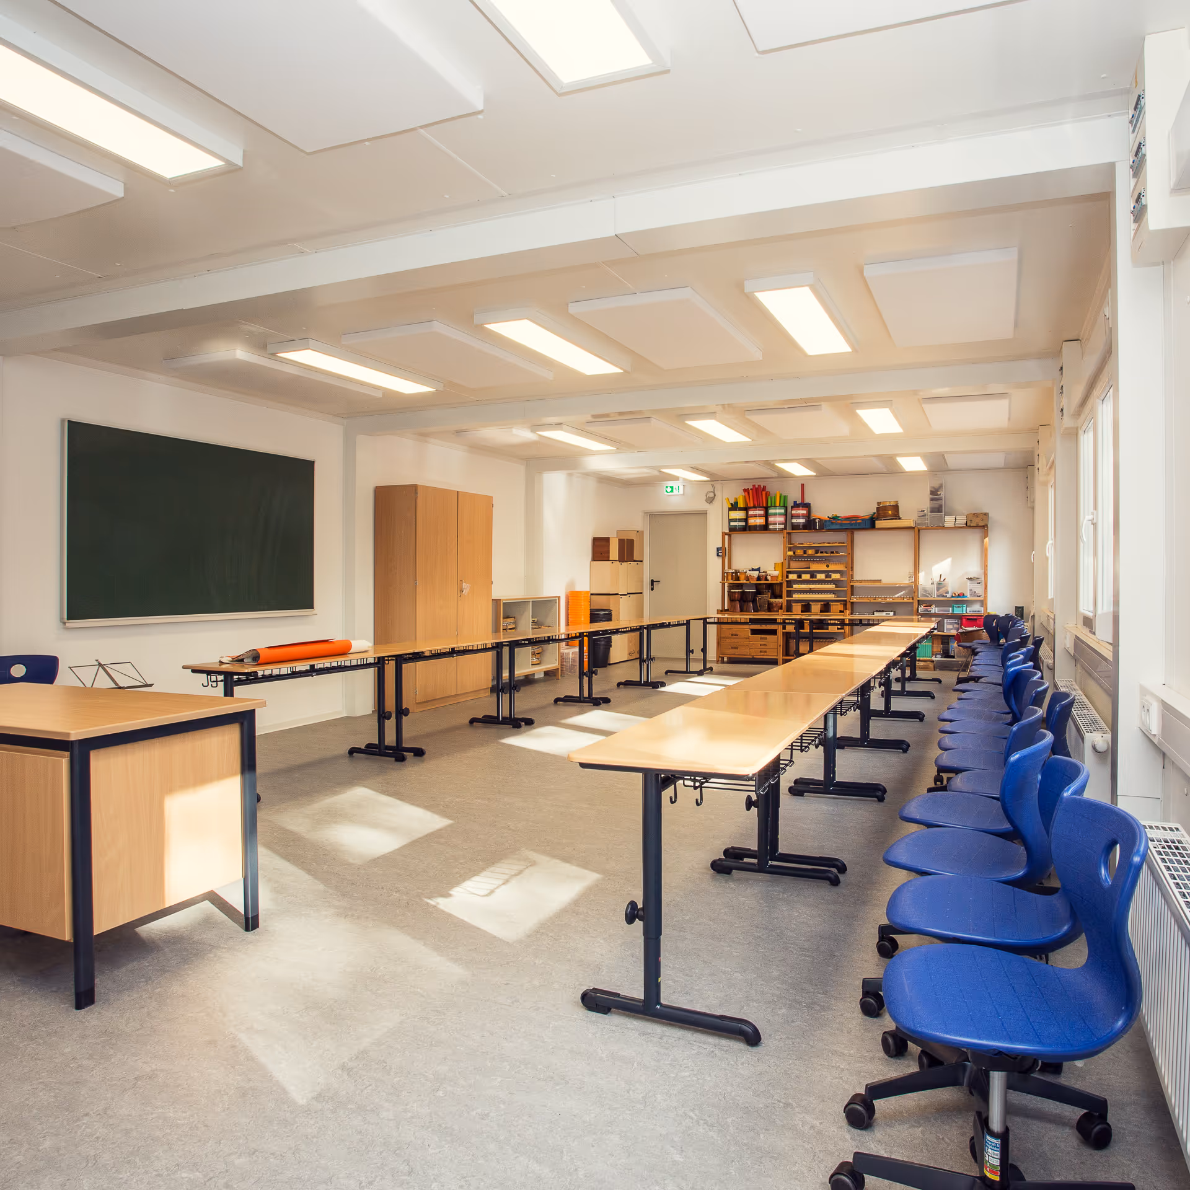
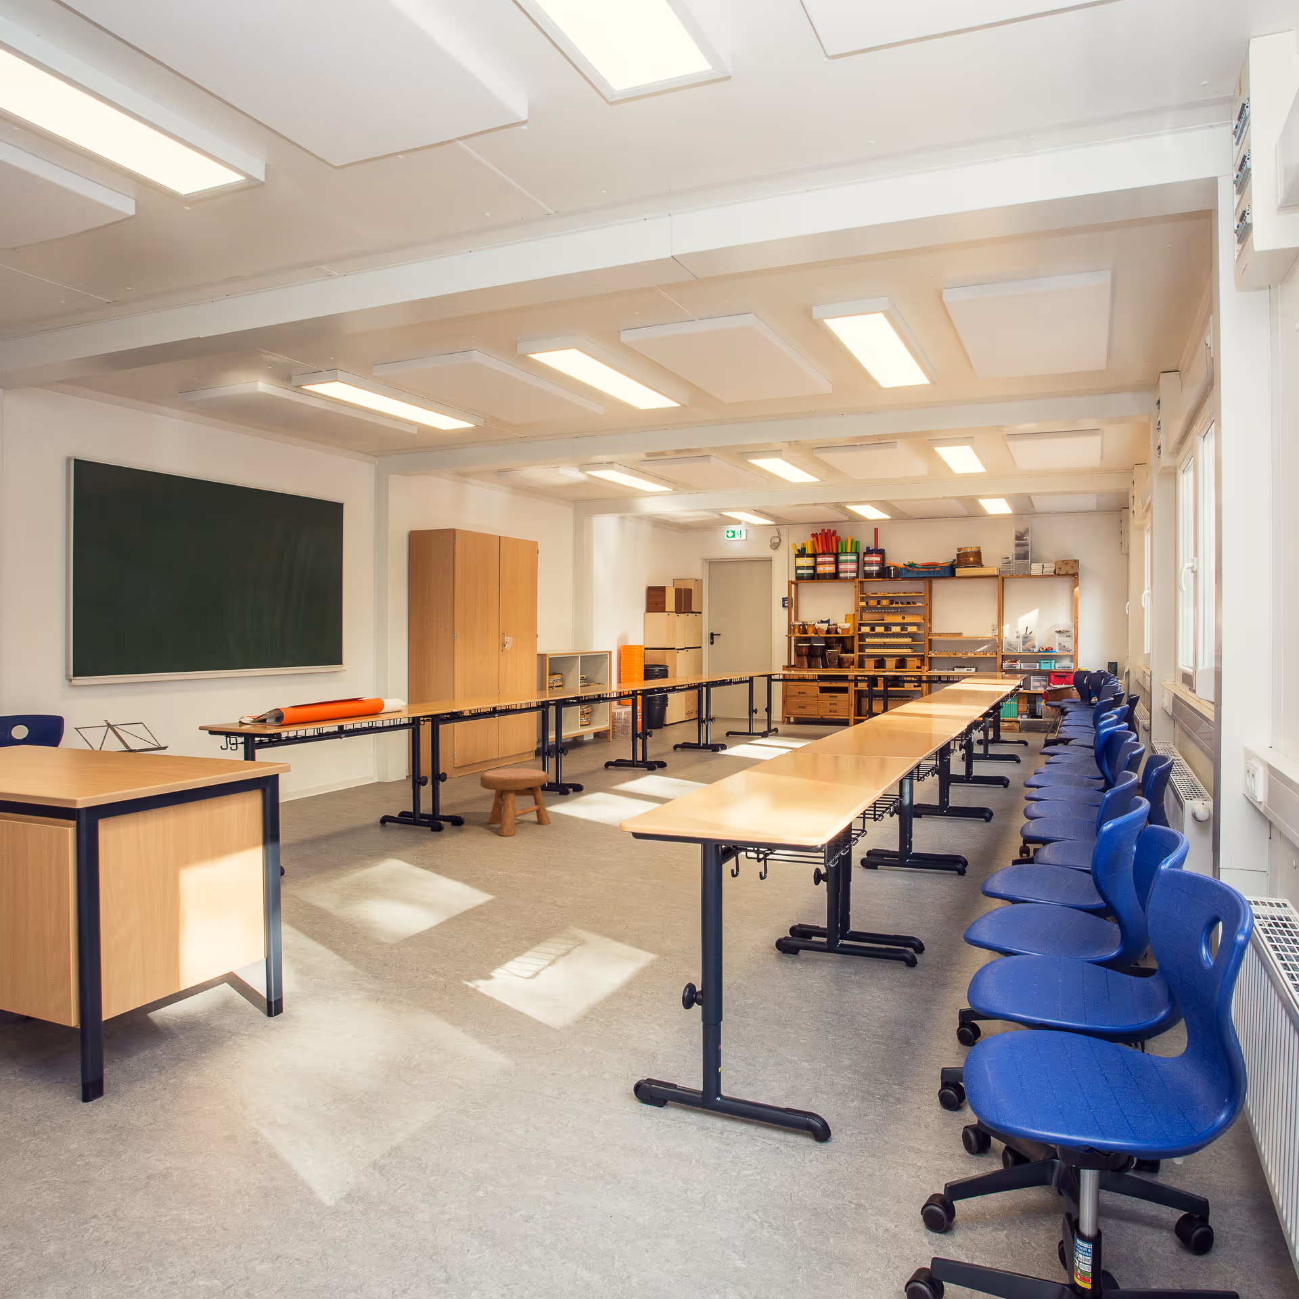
+ stool (514, 801)
